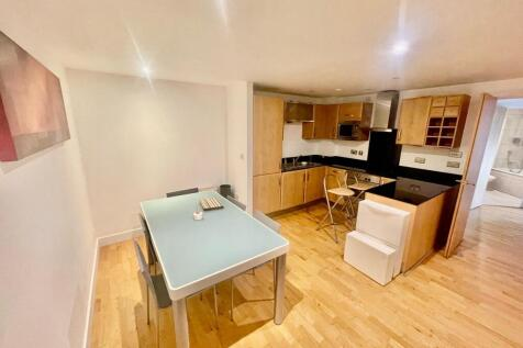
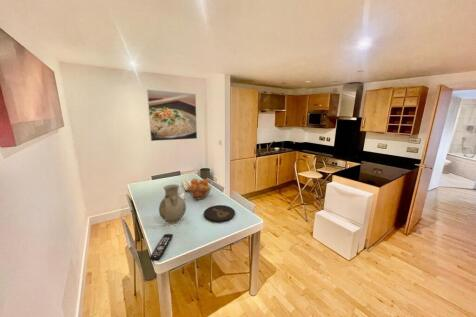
+ remote control (162, 246)
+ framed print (174, 116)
+ vase (172, 203)
+ fruit basket (199, 188)
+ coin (219, 213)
